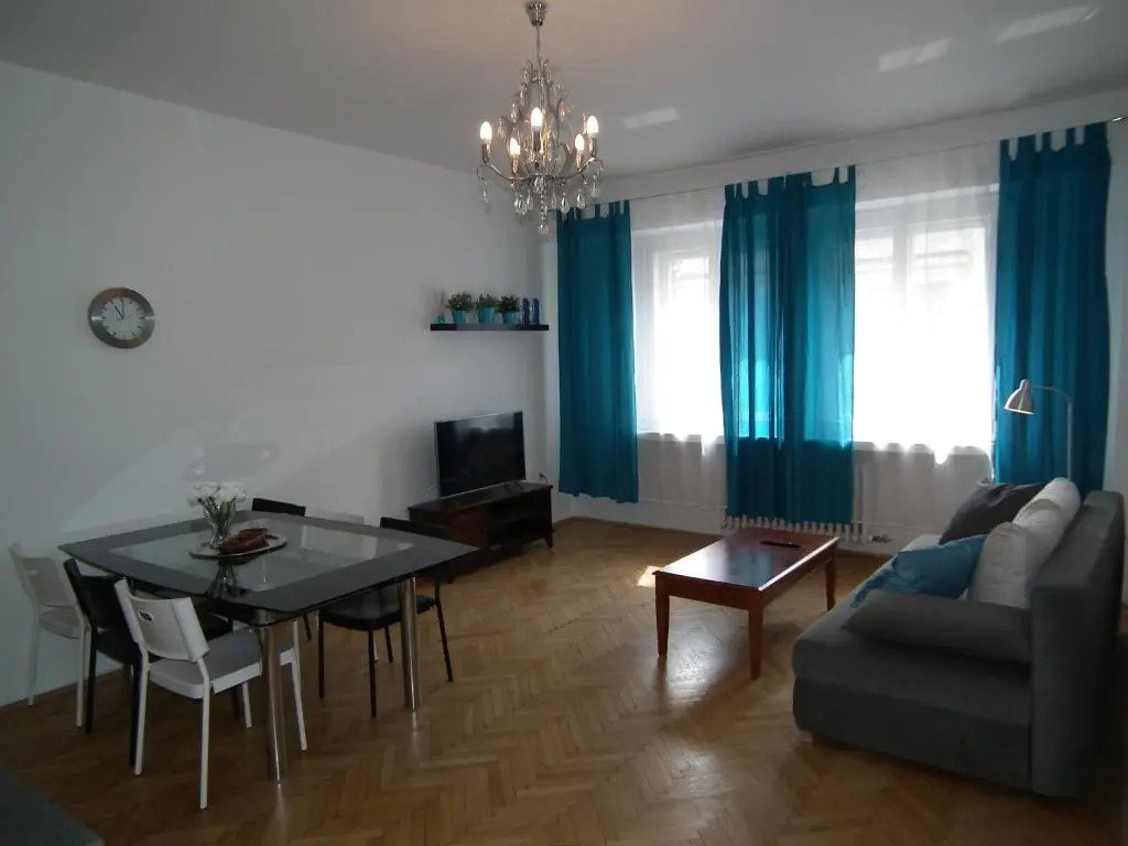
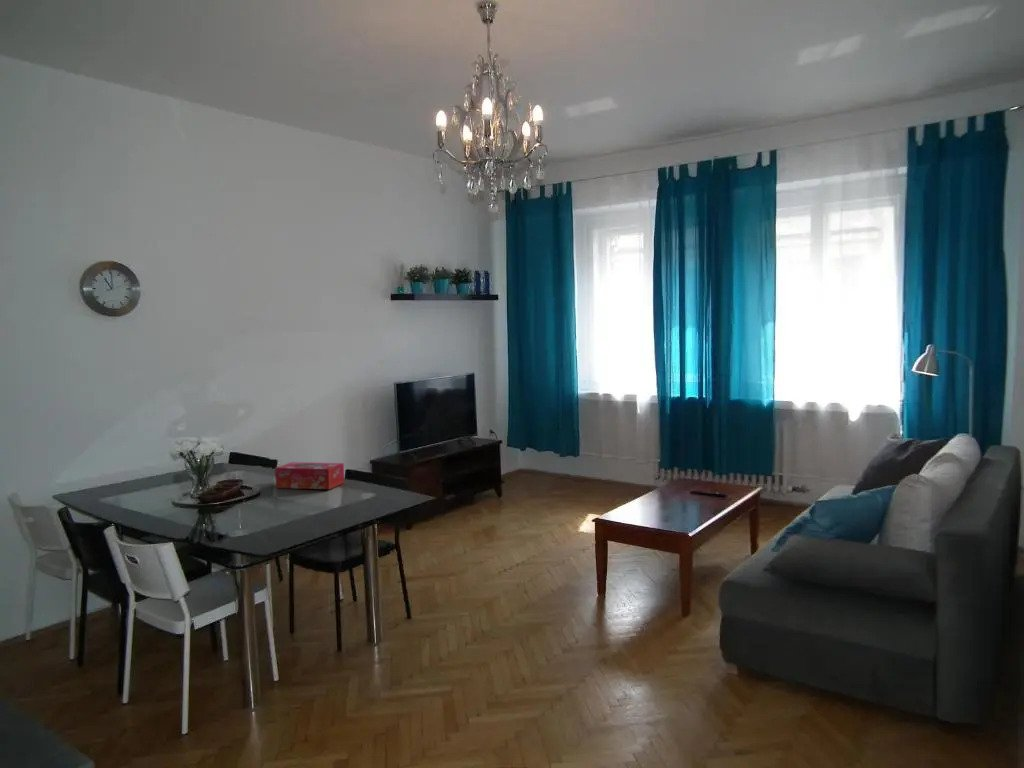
+ tissue box (310, 475)
